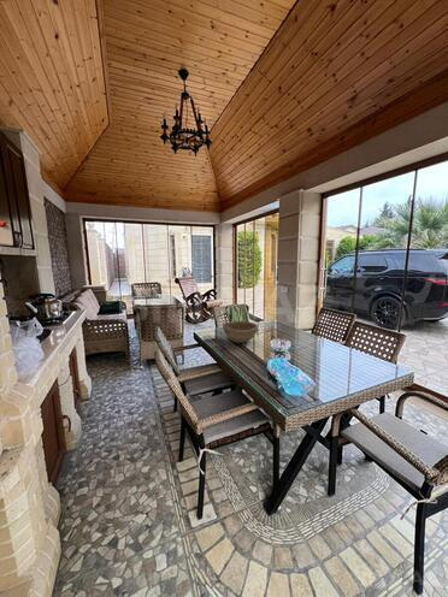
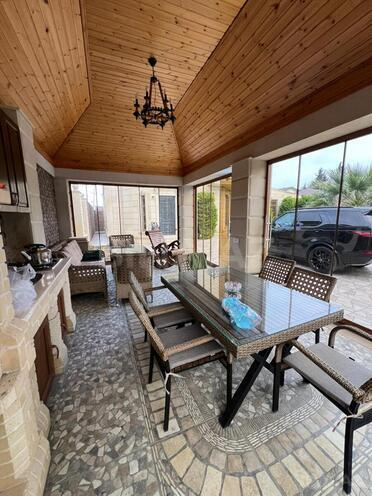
- bowl (240, 332)
